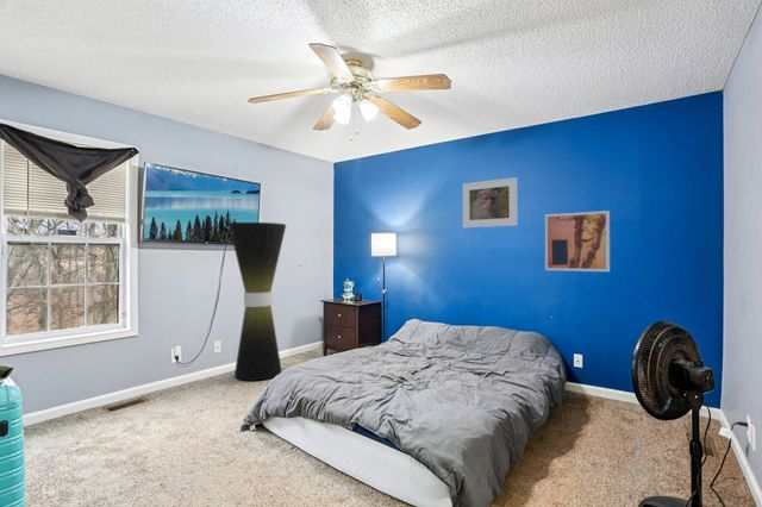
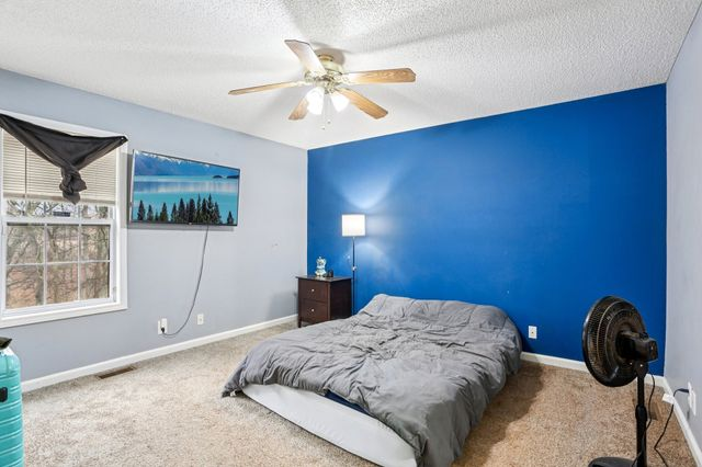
- floor lamp (257, 299)
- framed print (488, 204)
- wall art (575, 242)
